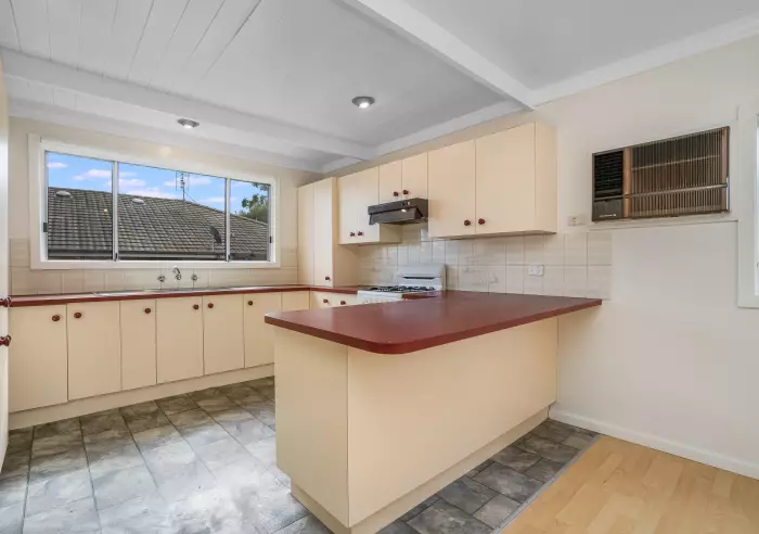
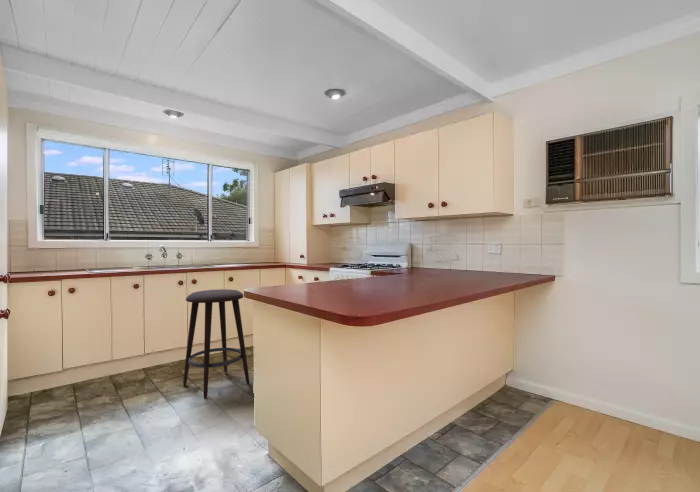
+ stool (210, 338)
